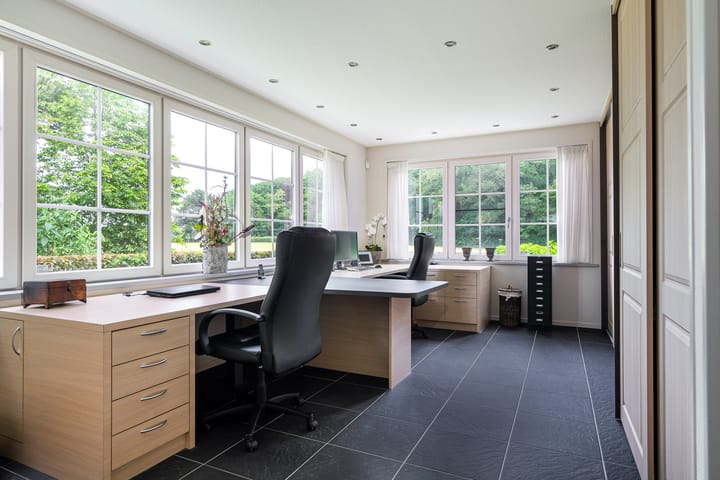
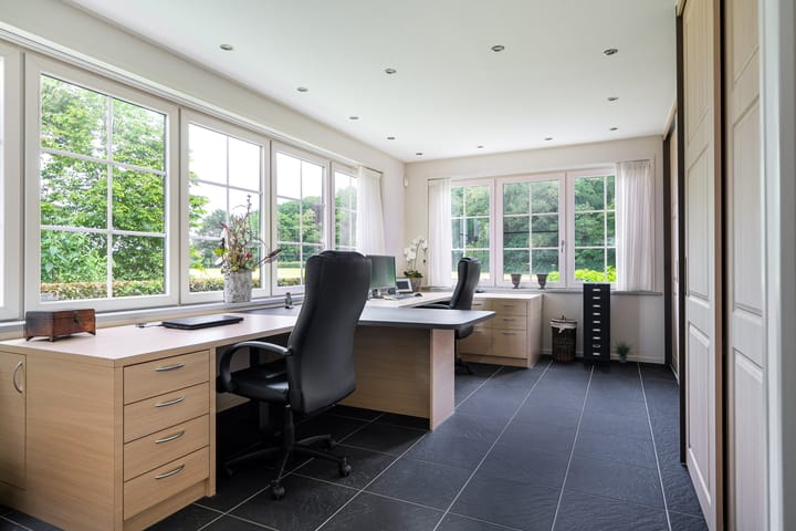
+ potted plant (622, 347)
